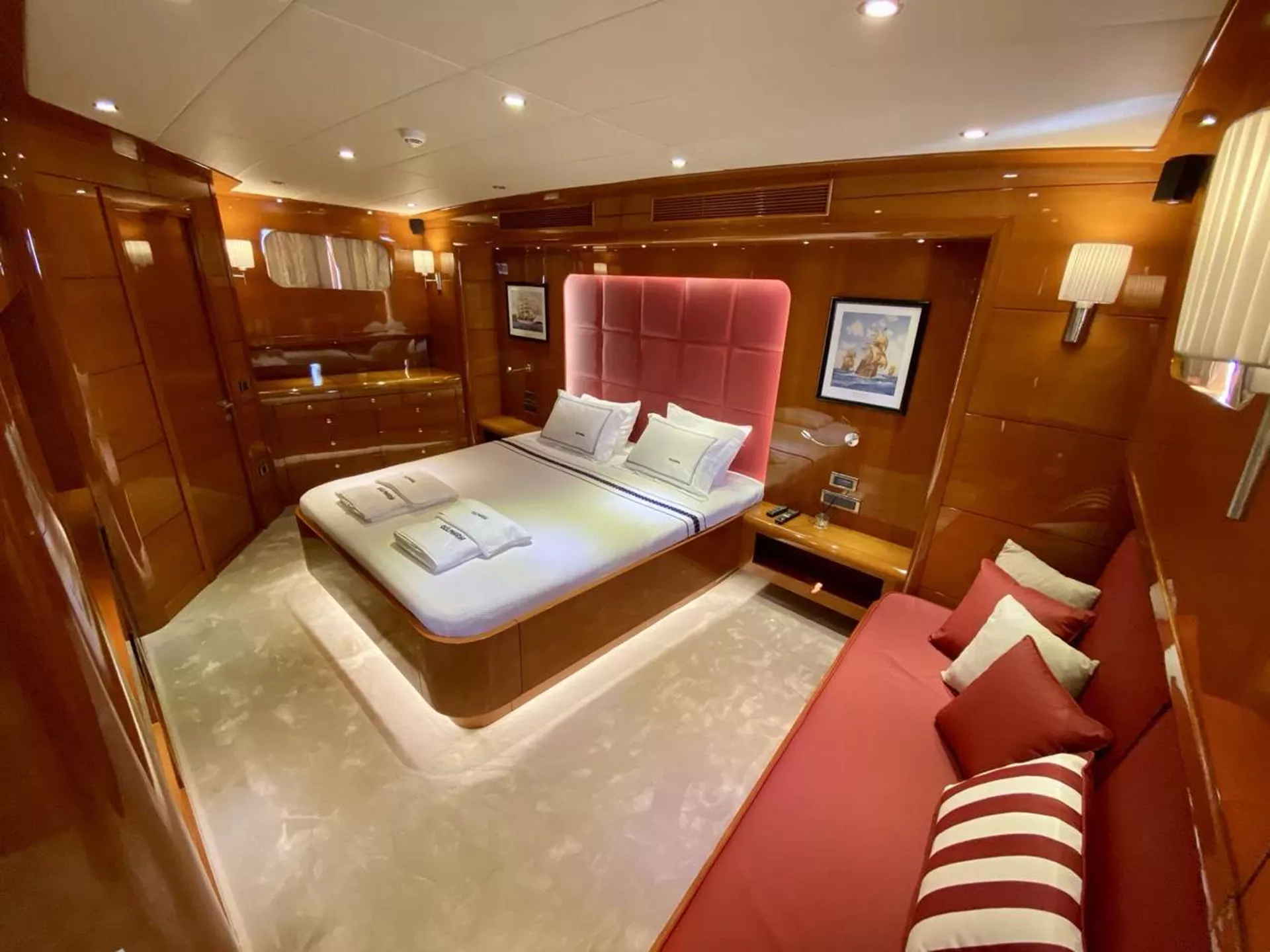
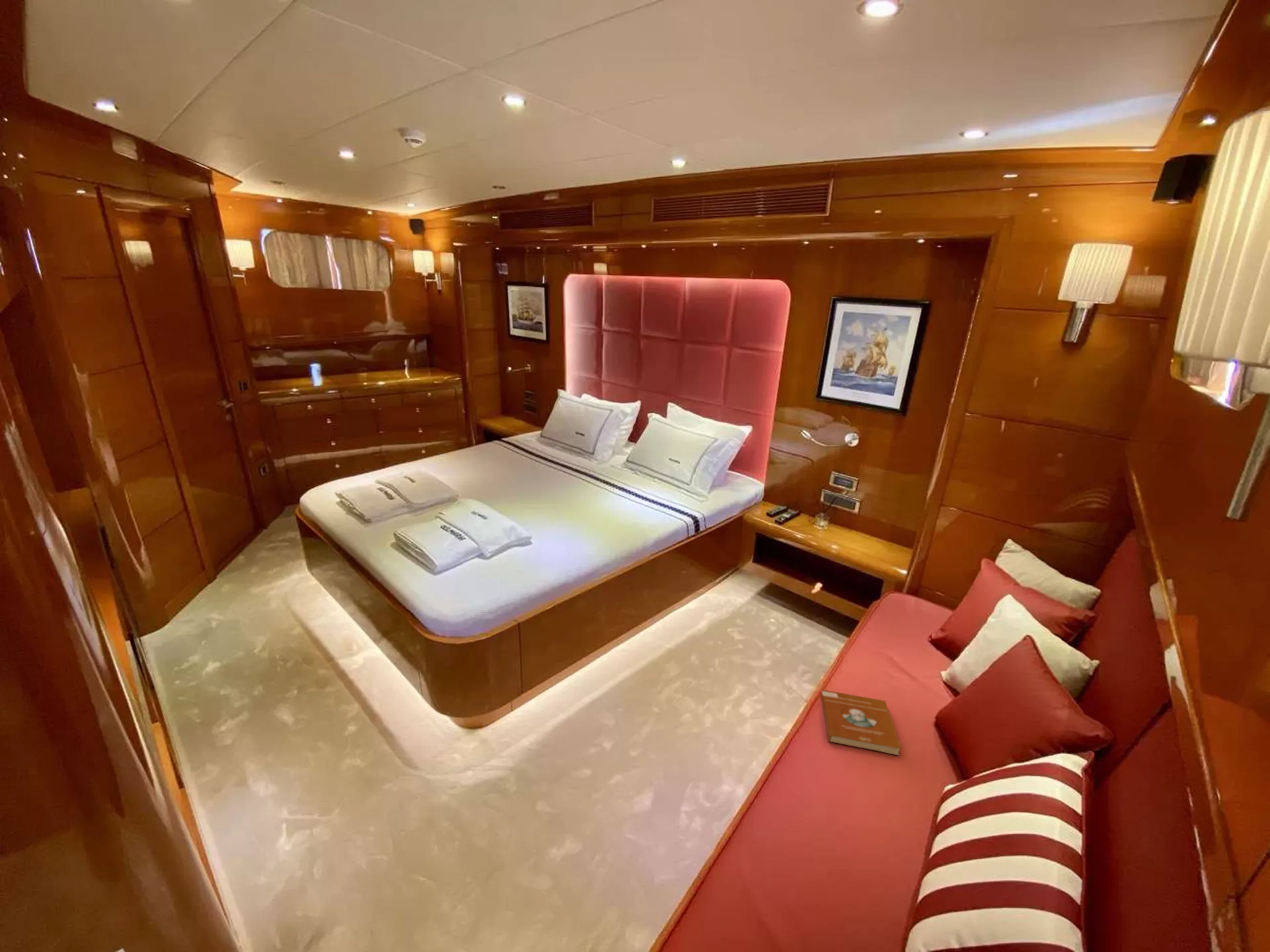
+ book (857, 720)
